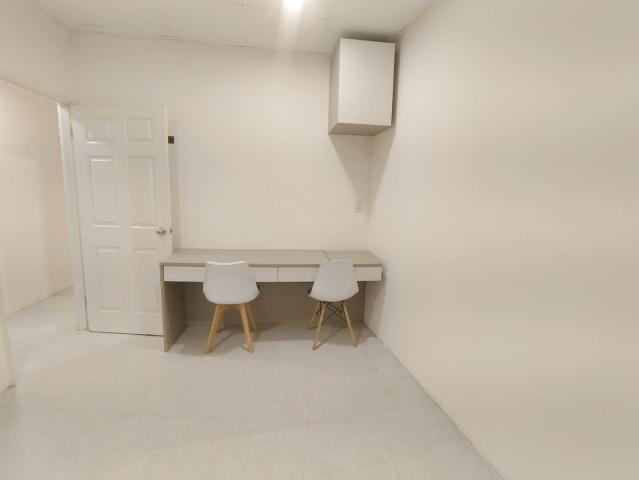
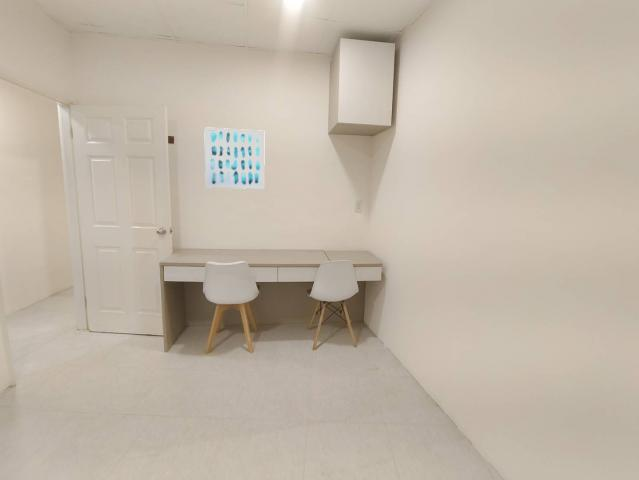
+ wall art (235, 159)
